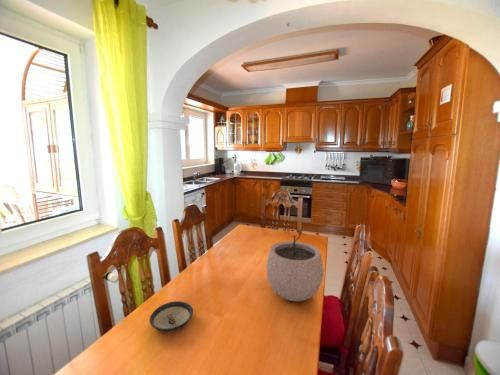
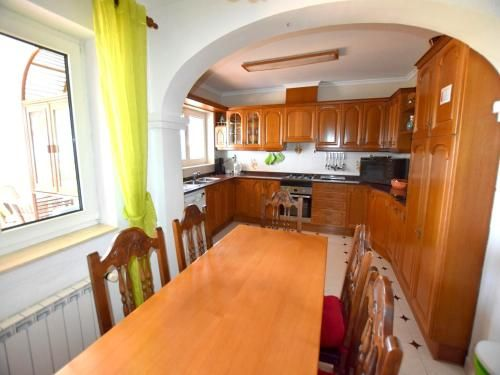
- plant pot (294, 262)
- saucer (172, 318)
